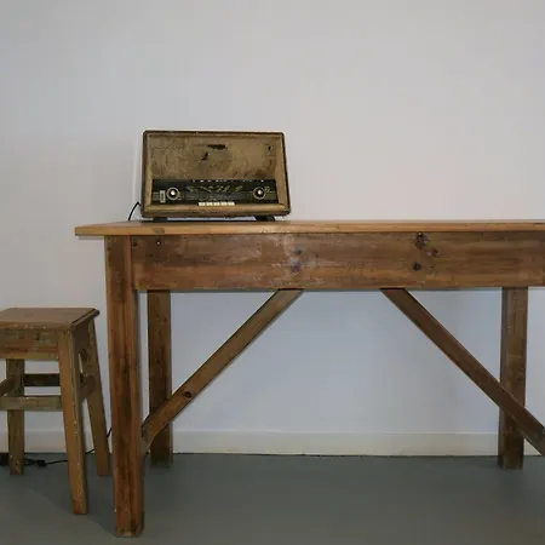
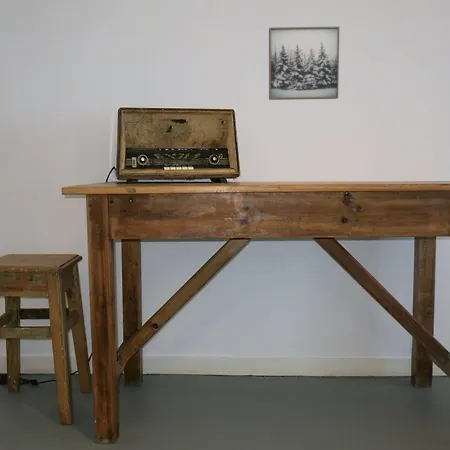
+ wall art (303, 63)
